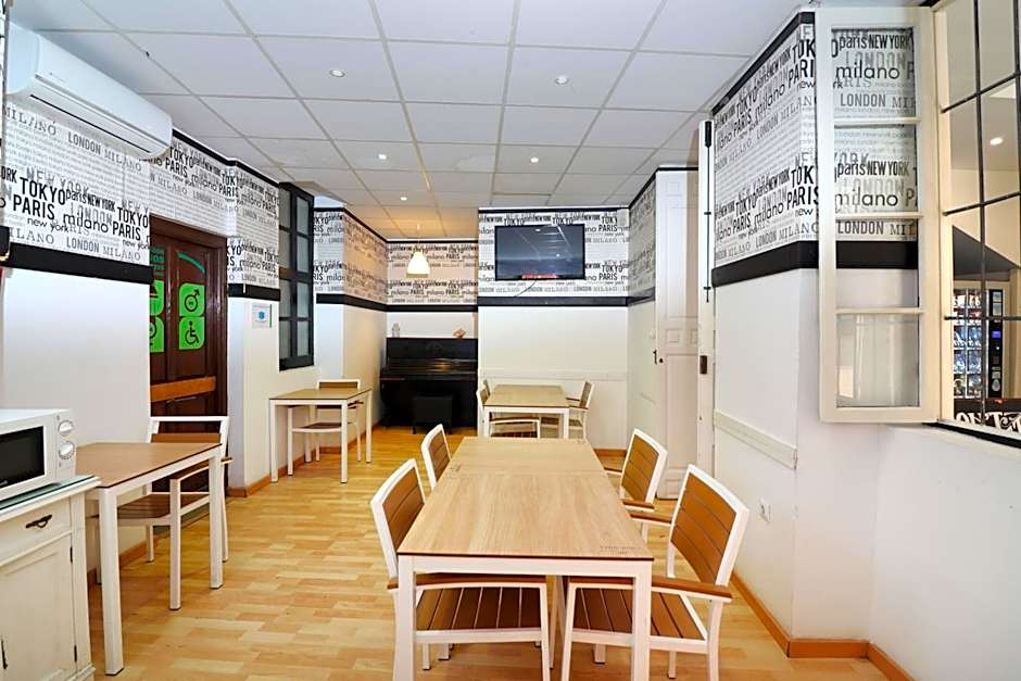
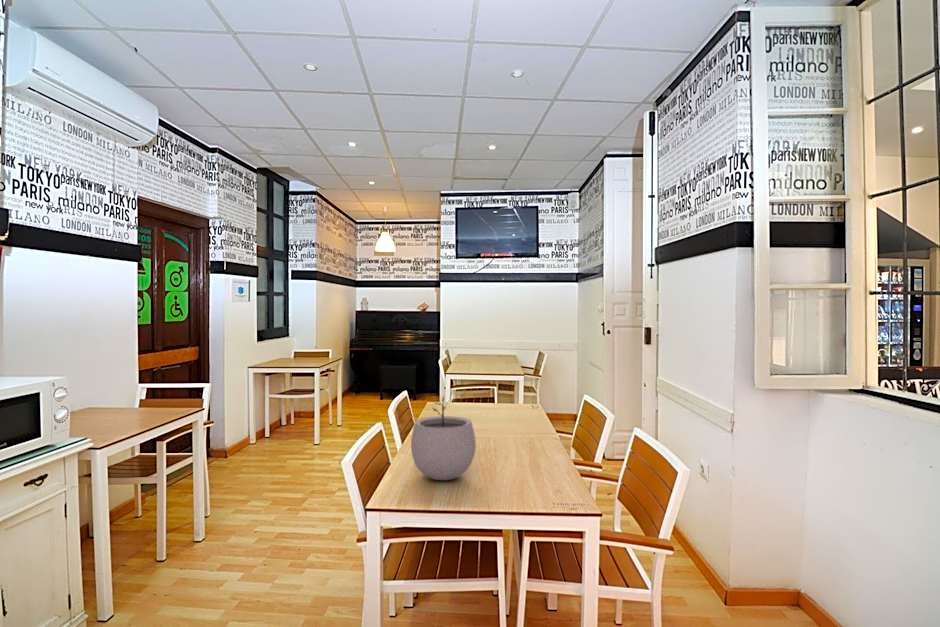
+ plant pot (443, 437)
